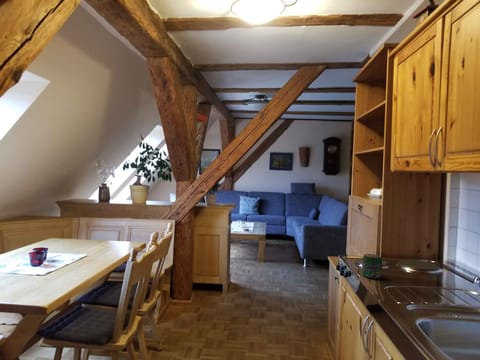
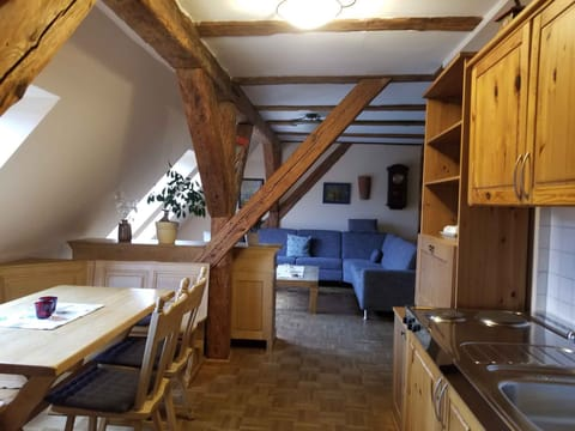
- jar (371, 265)
